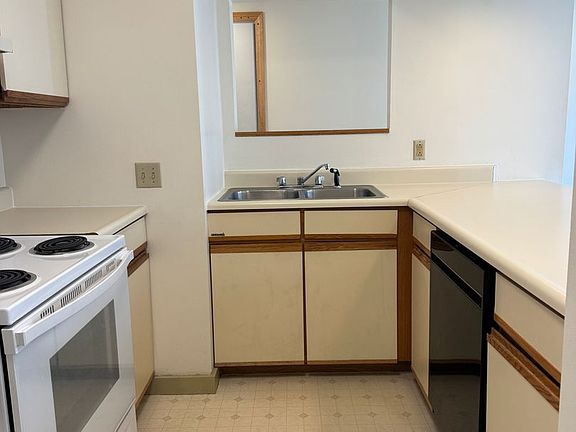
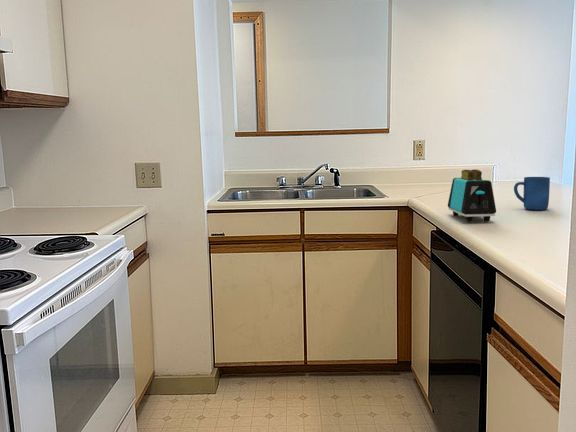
+ mug (531, 193)
+ toaster (471, 194)
